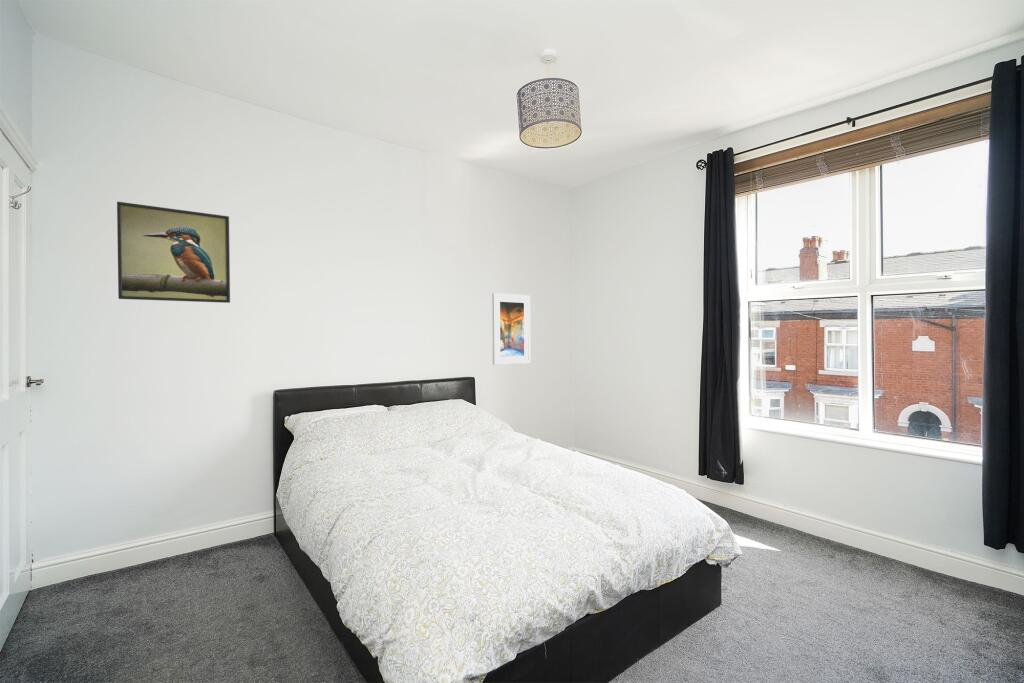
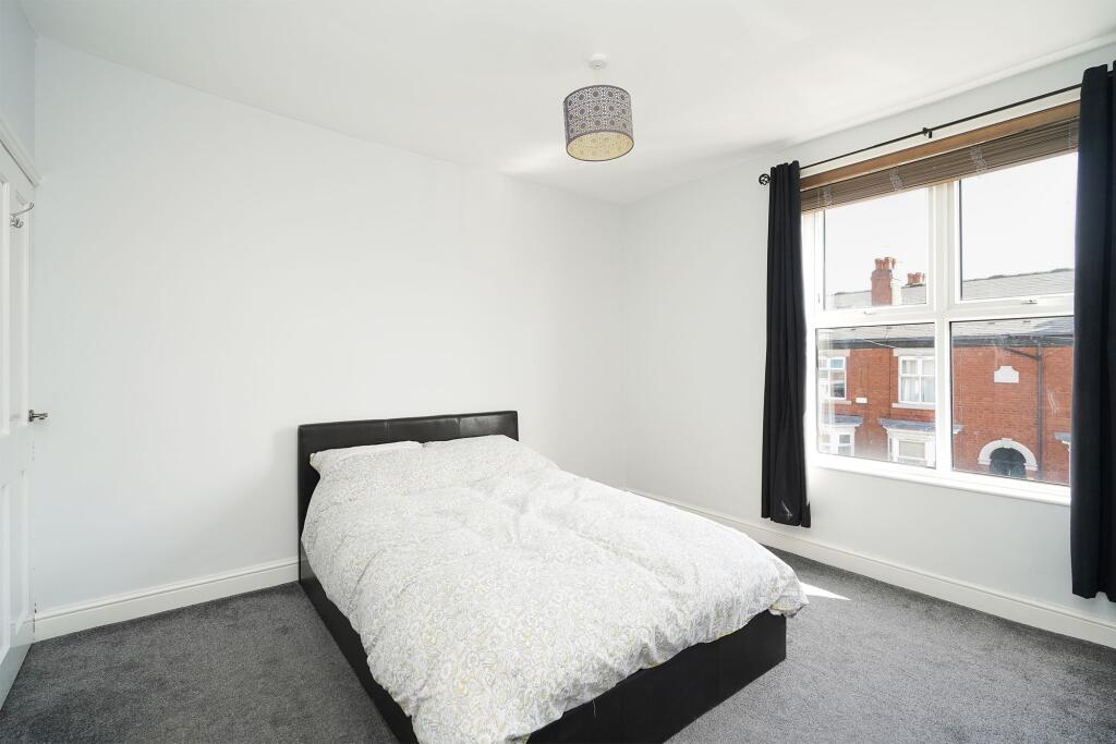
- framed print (176, 255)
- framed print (511, 329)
